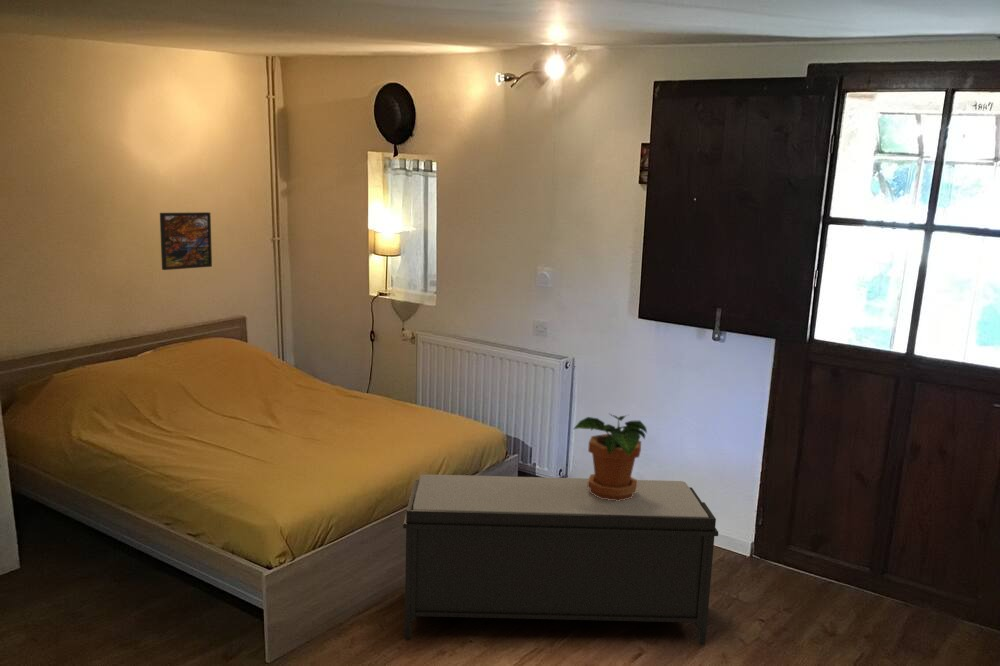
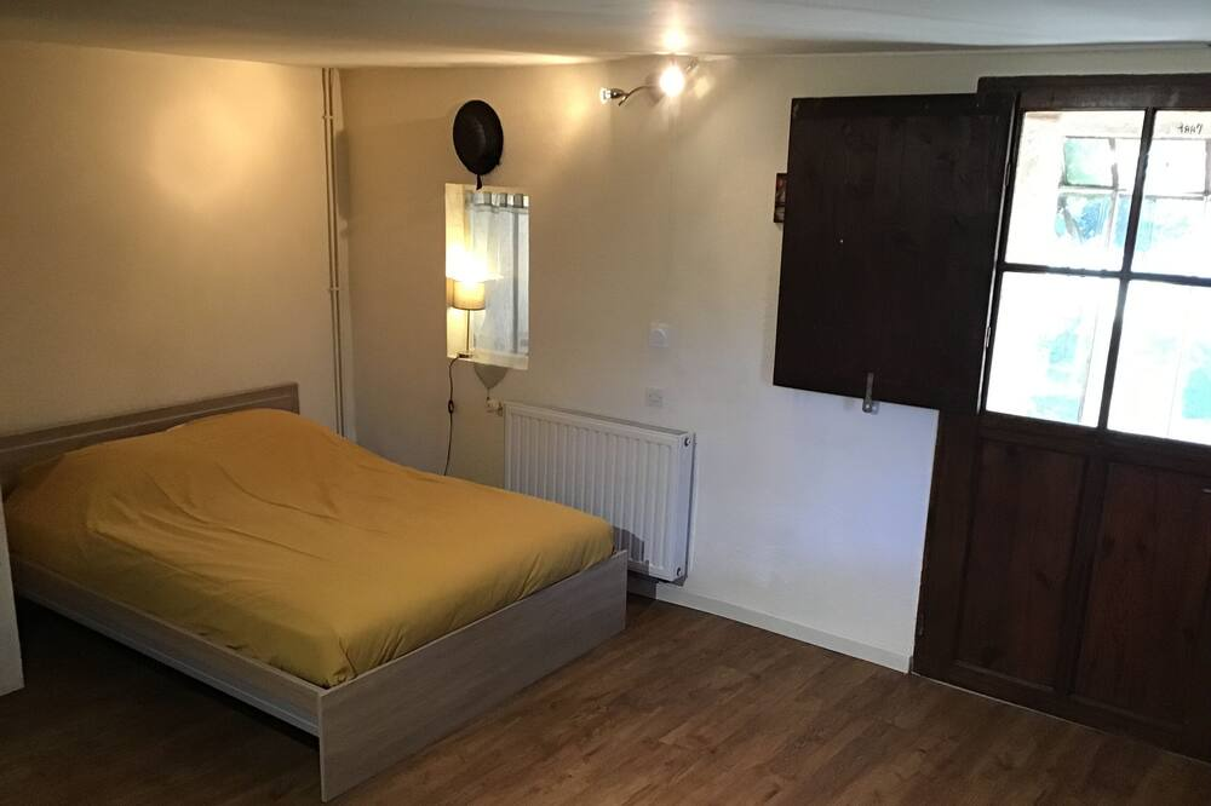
- bench (554, 555)
- potted plant (611, 457)
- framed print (186, 240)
